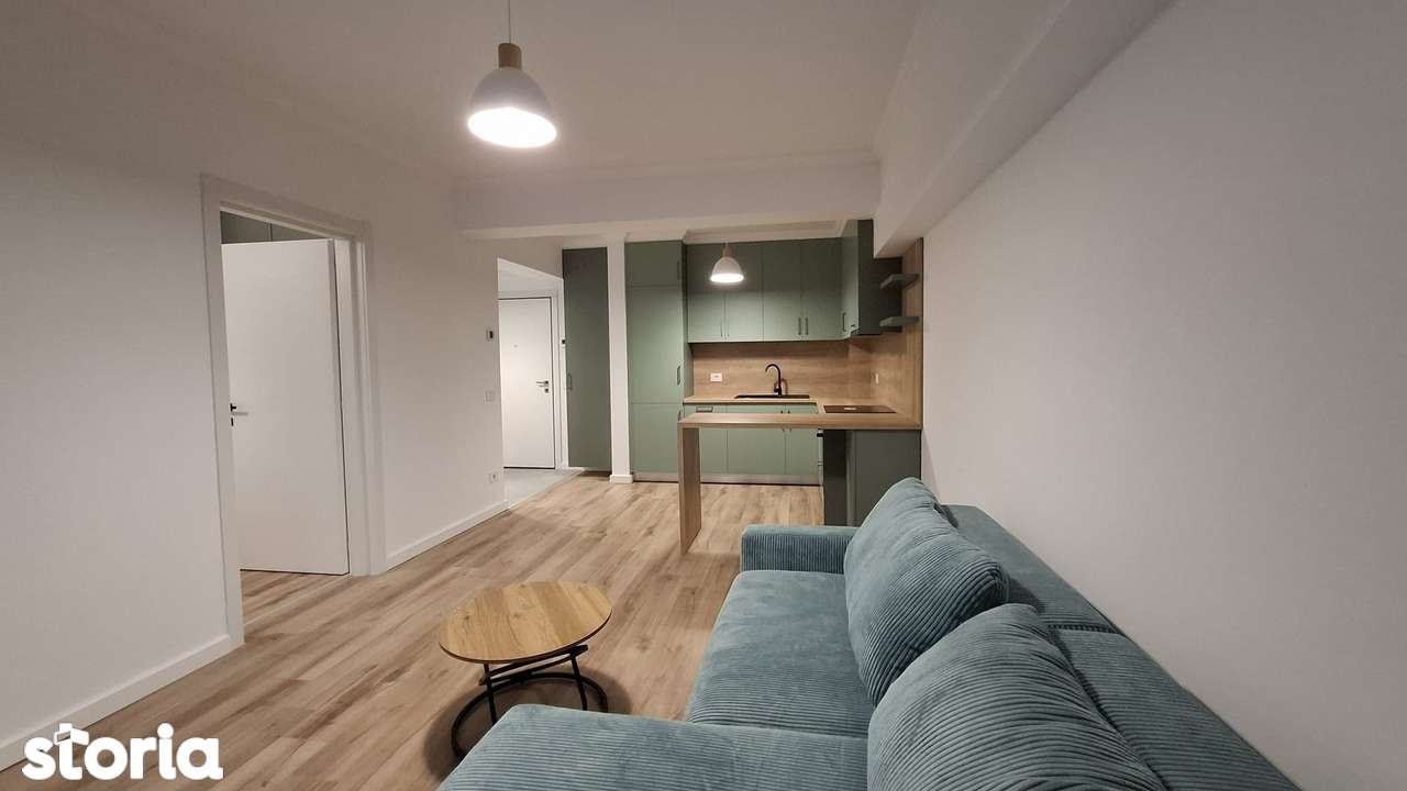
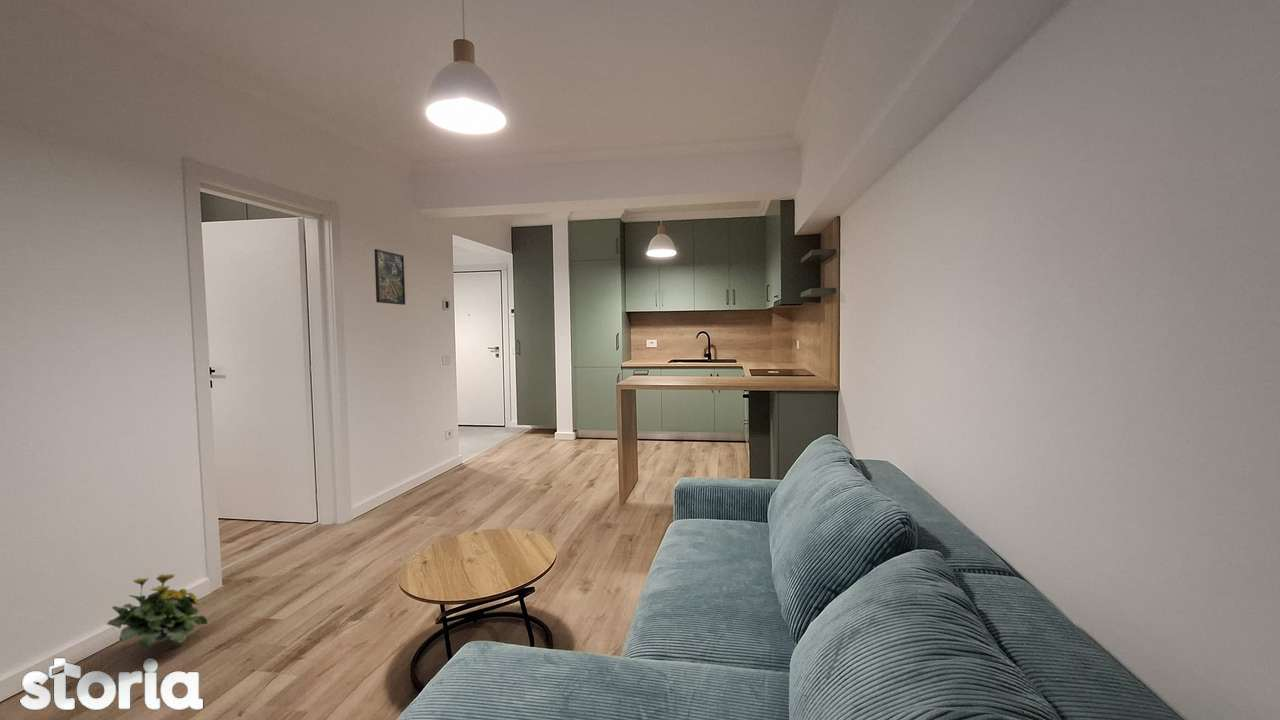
+ flowering plant (154, 614)
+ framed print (390, 278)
